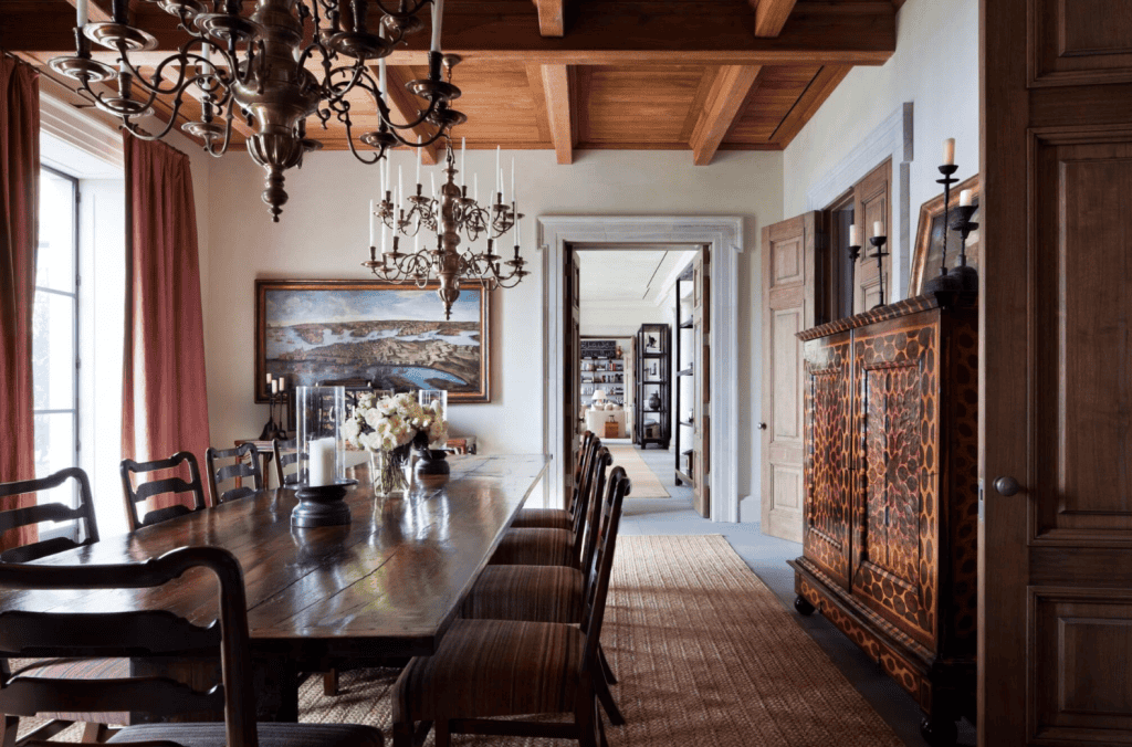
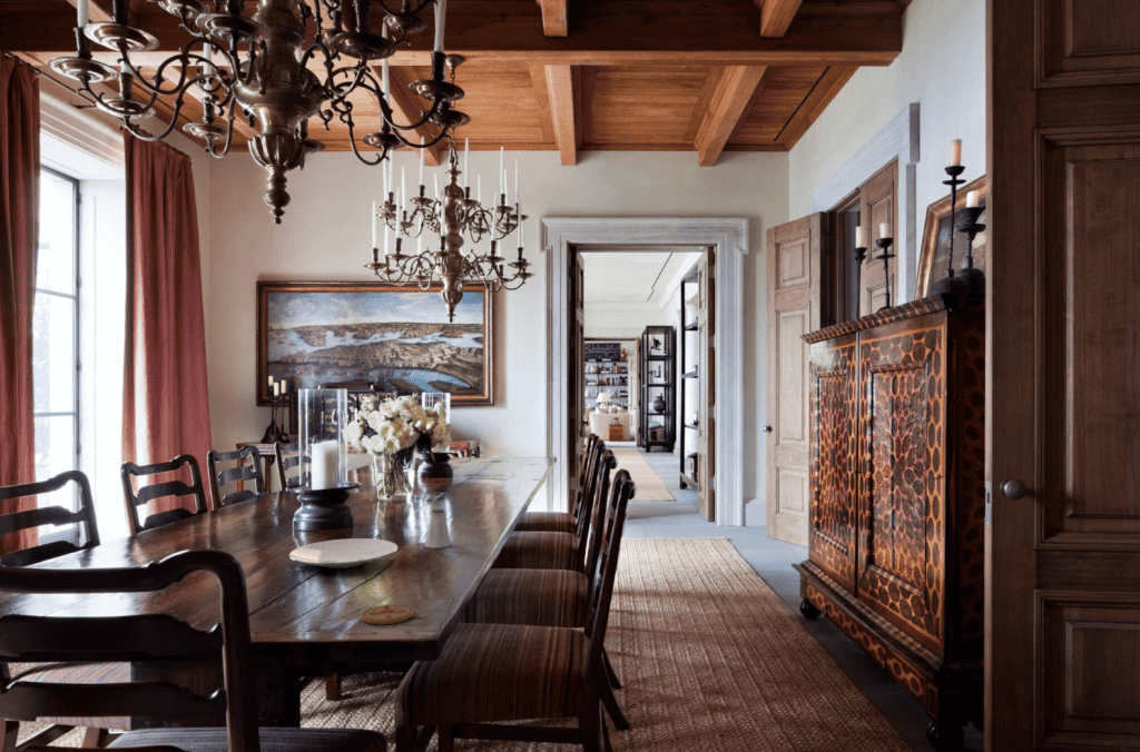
+ plate (344, 556)
+ coaster (387, 614)
+ saltshaker (438, 527)
